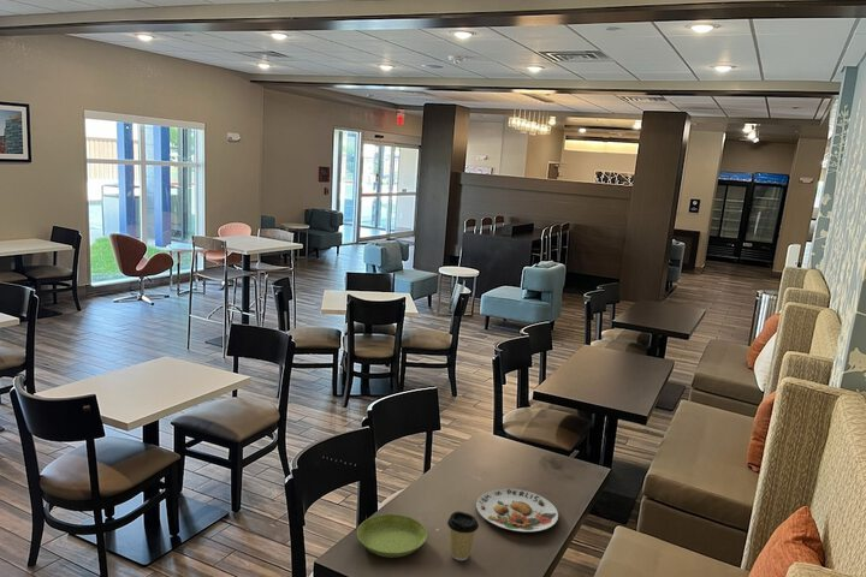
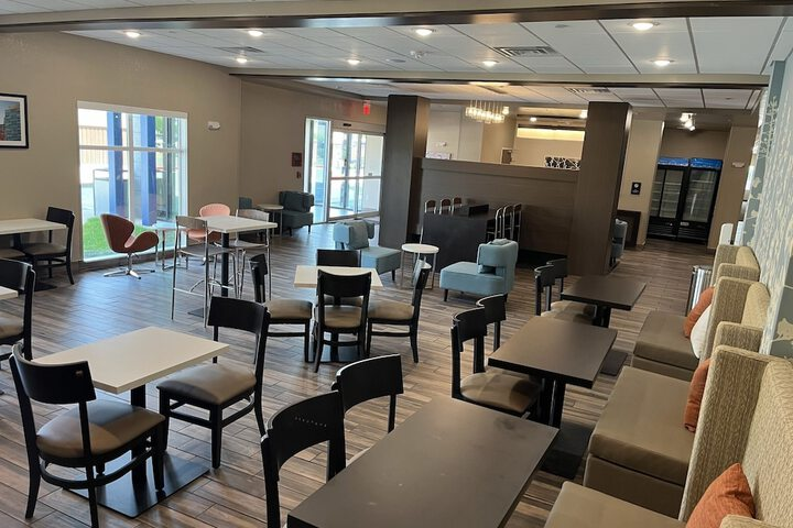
- plate (516, 510)
- coffee cup (461, 536)
- saucer (391, 536)
